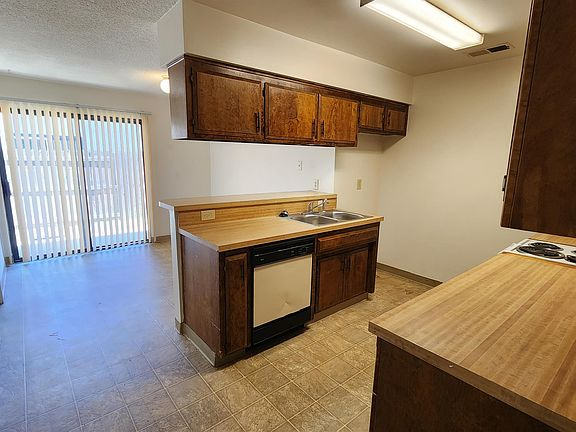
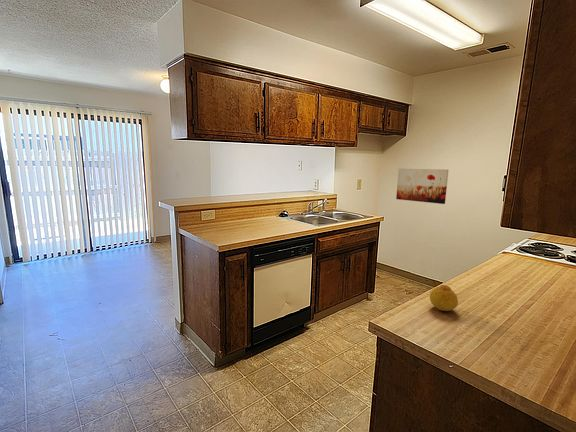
+ fruit (443, 297)
+ wall art (420, 185)
